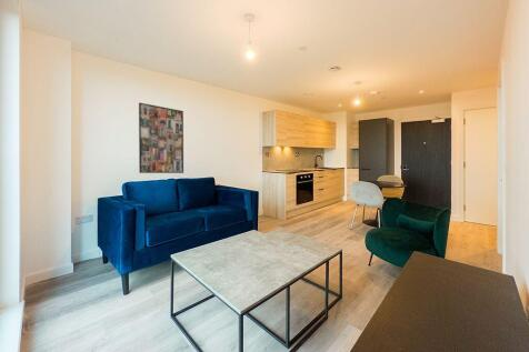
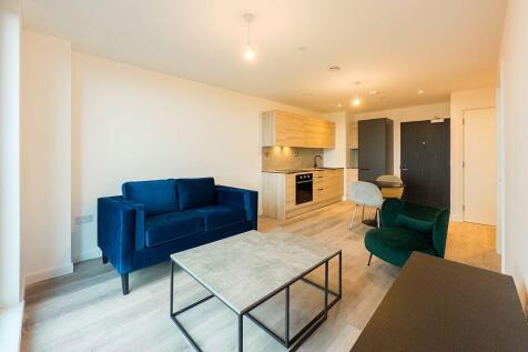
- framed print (162, 140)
